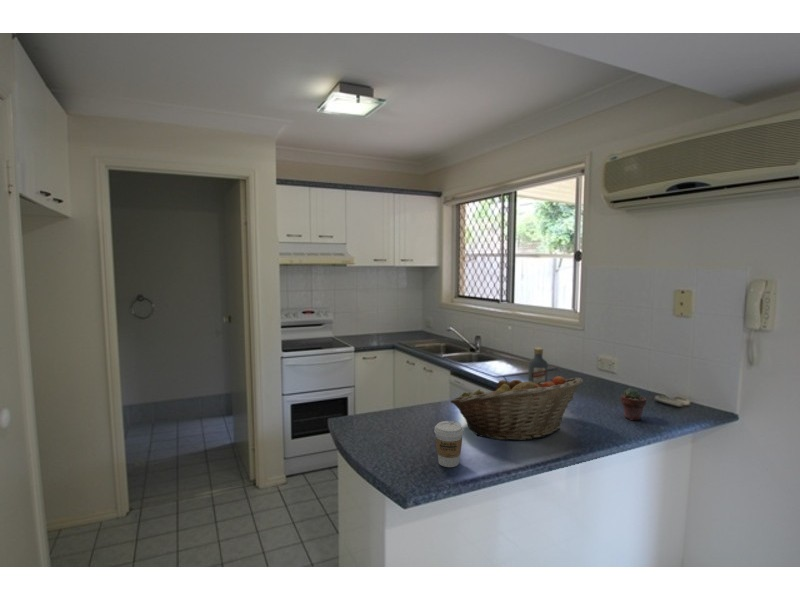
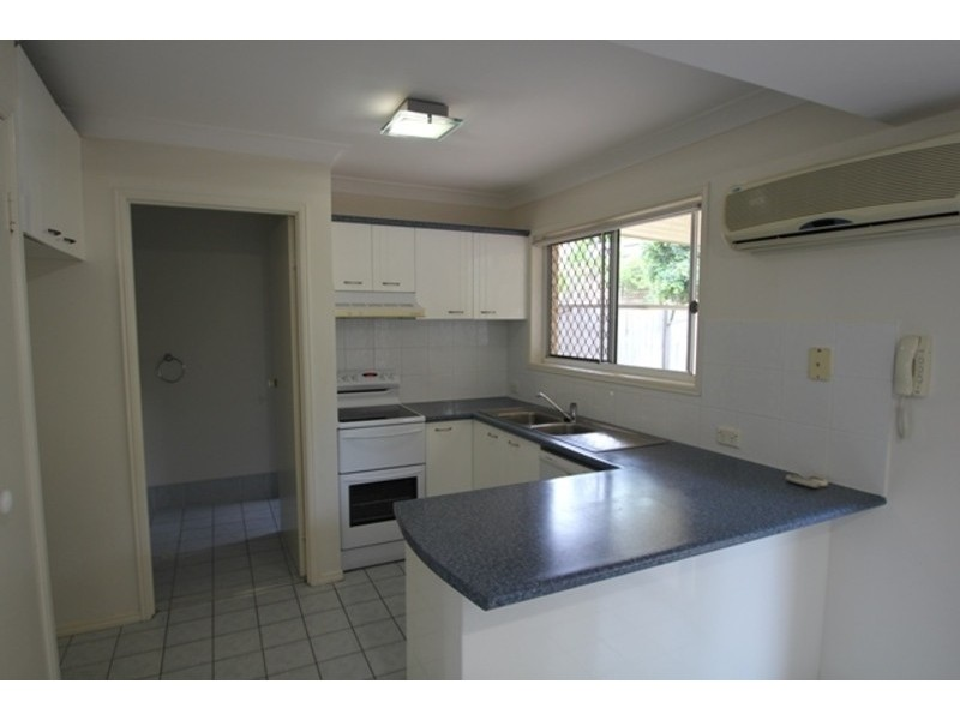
- vodka (538, 368)
- coffee cup (448, 443)
- fruit basket (517, 400)
- potted succulent (633, 403)
